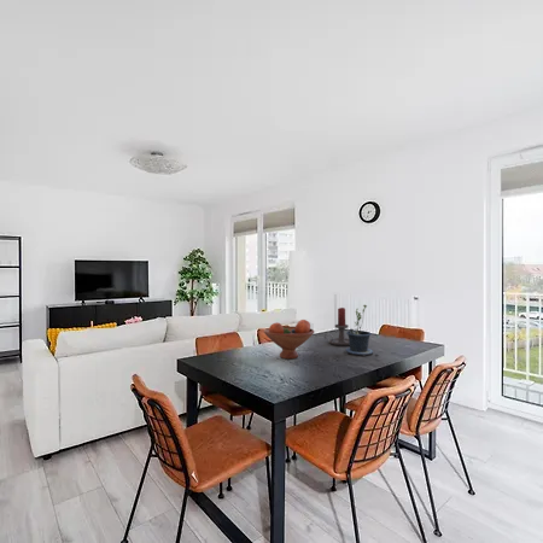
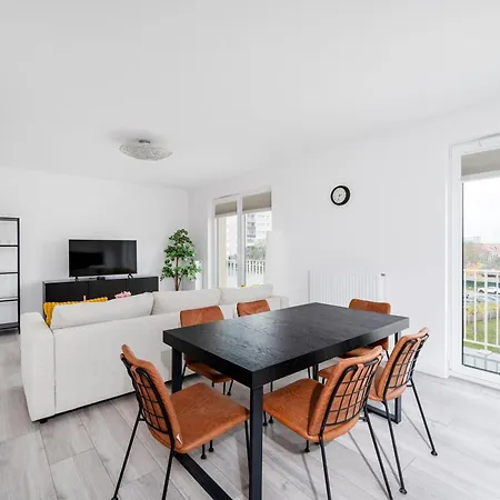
- fruit bowl (288, 338)
- candle holder (338, 325)
- potted plant (360, 328)
